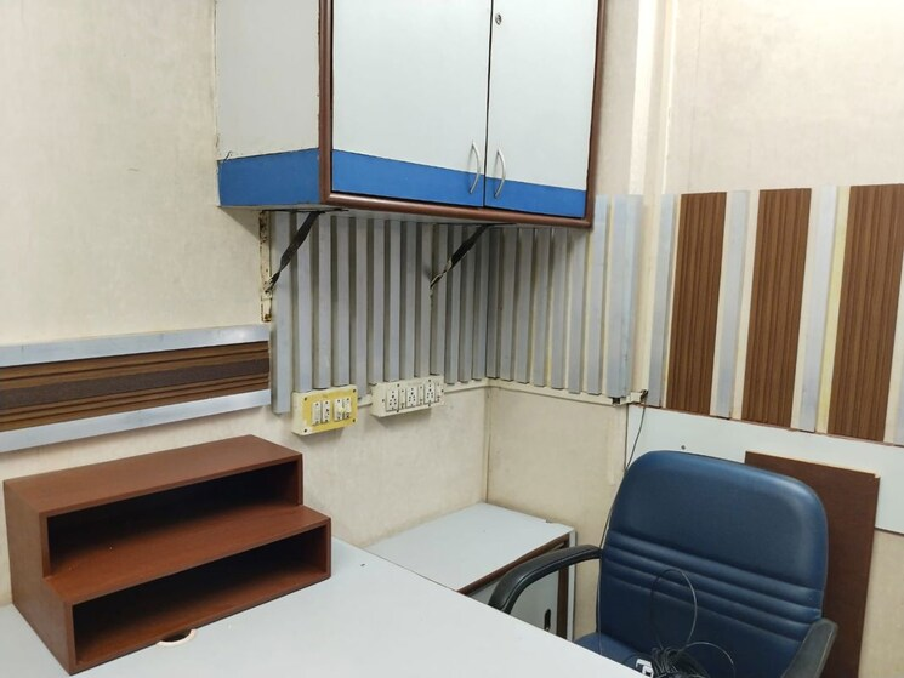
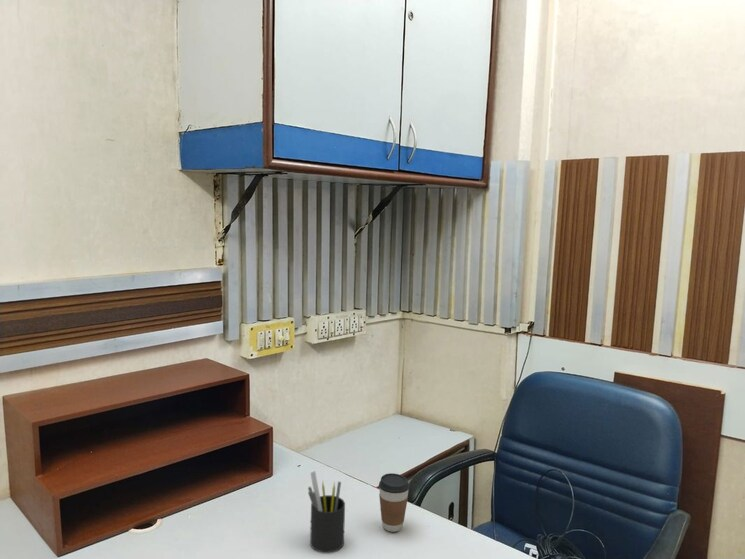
+ pen holder (326, 509)
+ coffee cup (393, 502)
